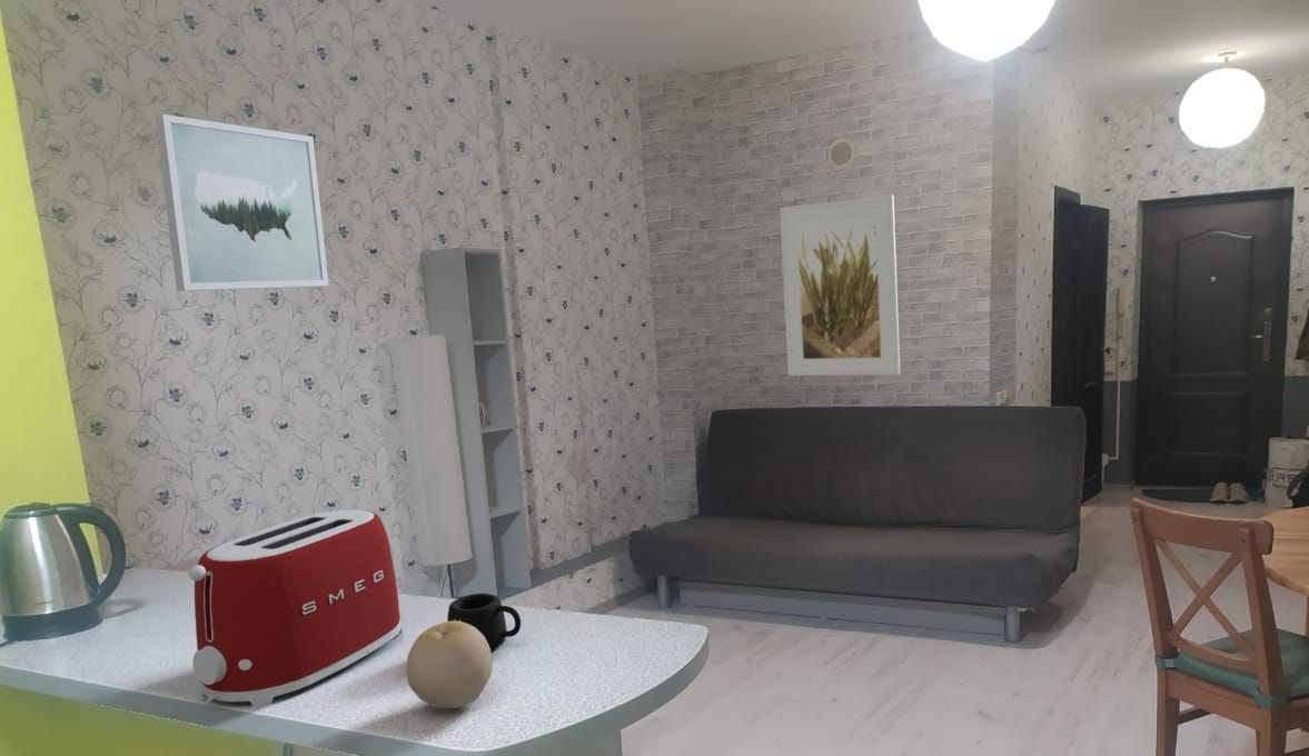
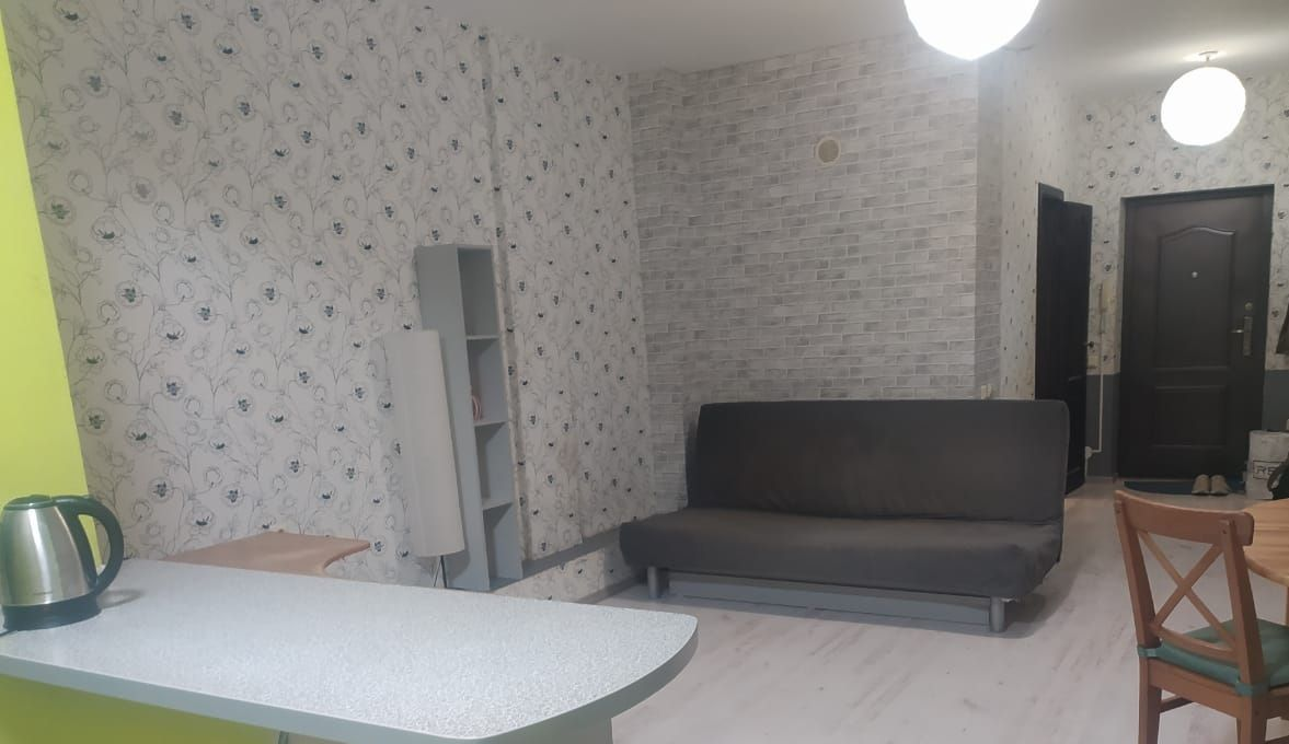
- wall art (249, 208)
- mug (485, 624)
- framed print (839, 289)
- toaster (298, 597)
- fruit (450, 665)
